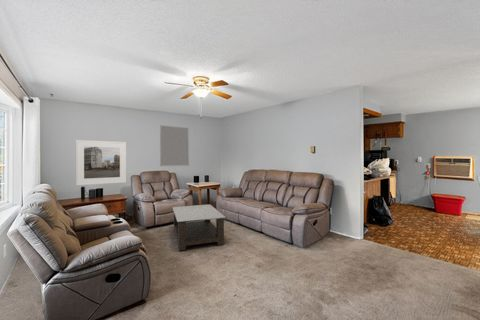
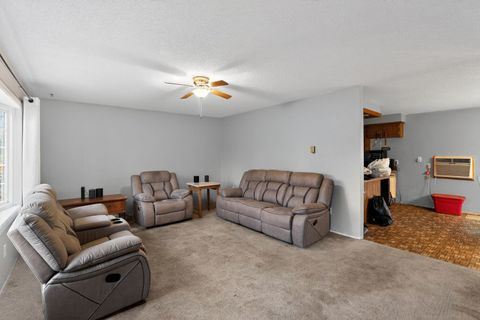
- coffee table (196, 224)
- home mirror (175, 146)
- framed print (102, 162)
